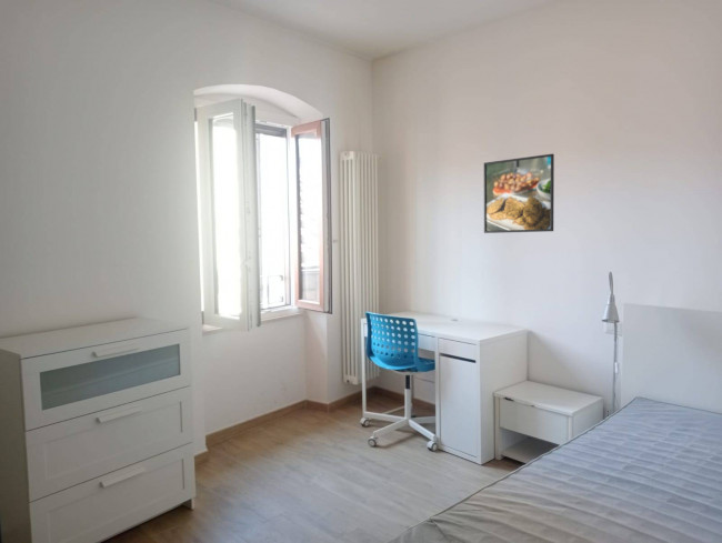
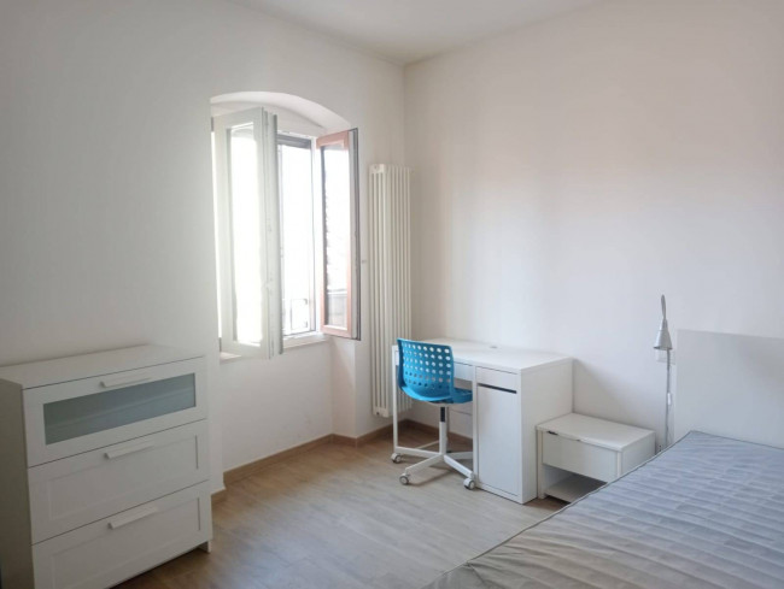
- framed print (517, 195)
